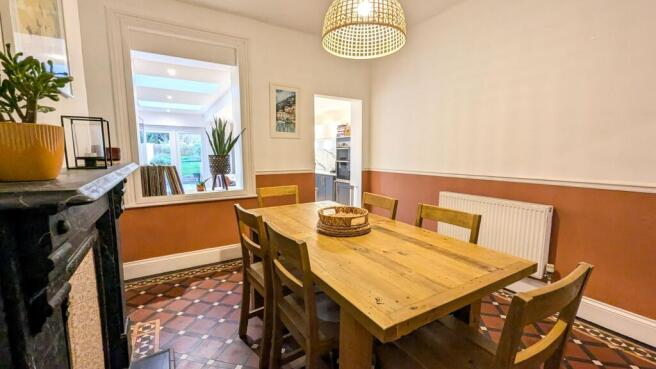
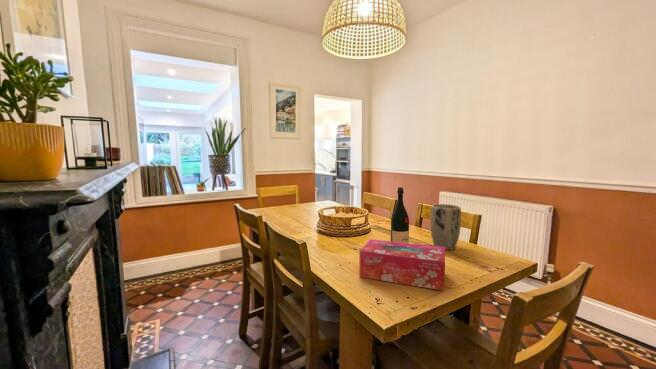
+ tissue box (402, 261)
+ wine bottle (400, 220)
+ plant pot (445, 226)
